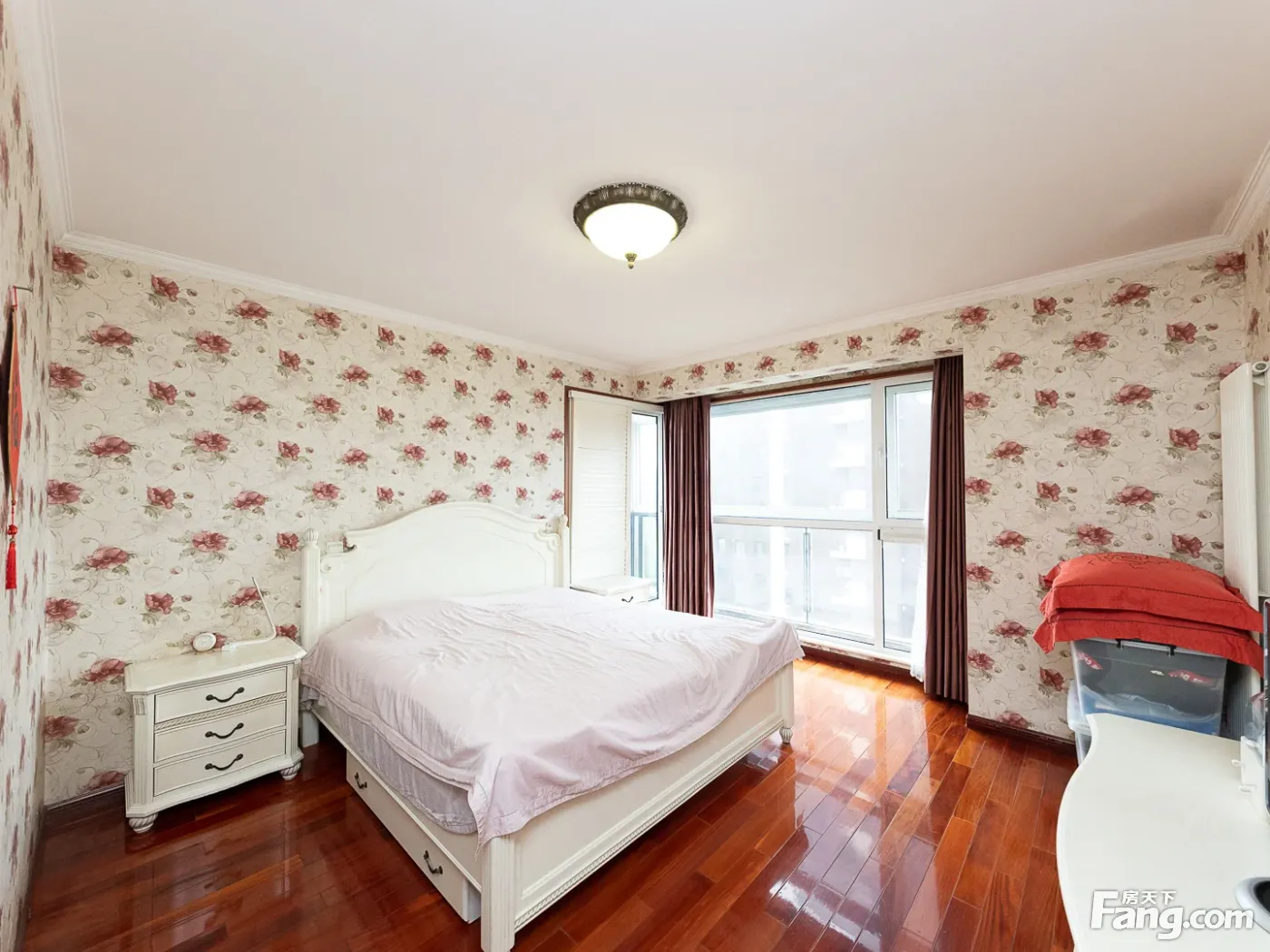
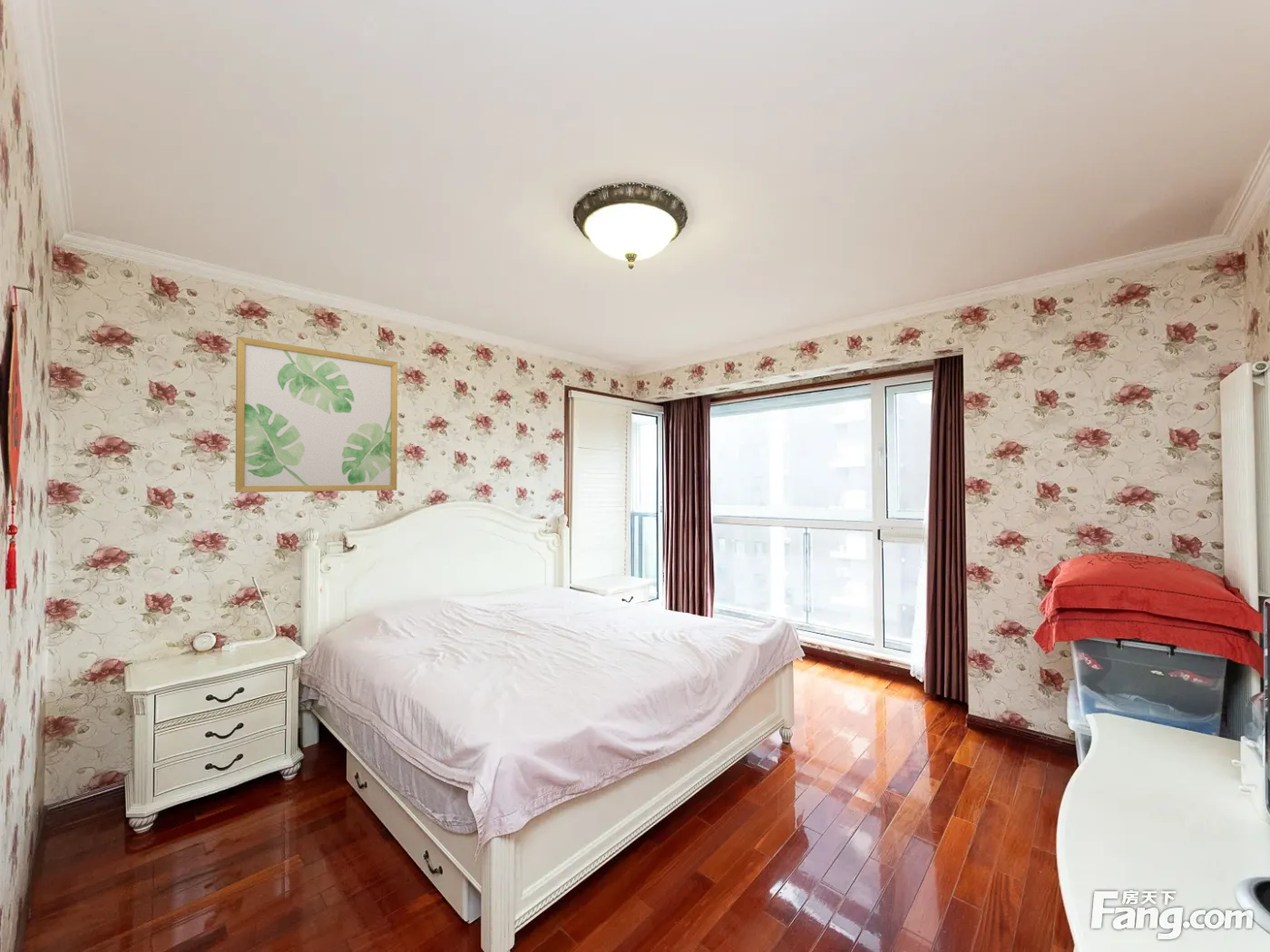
+ wall art (324, 421)
